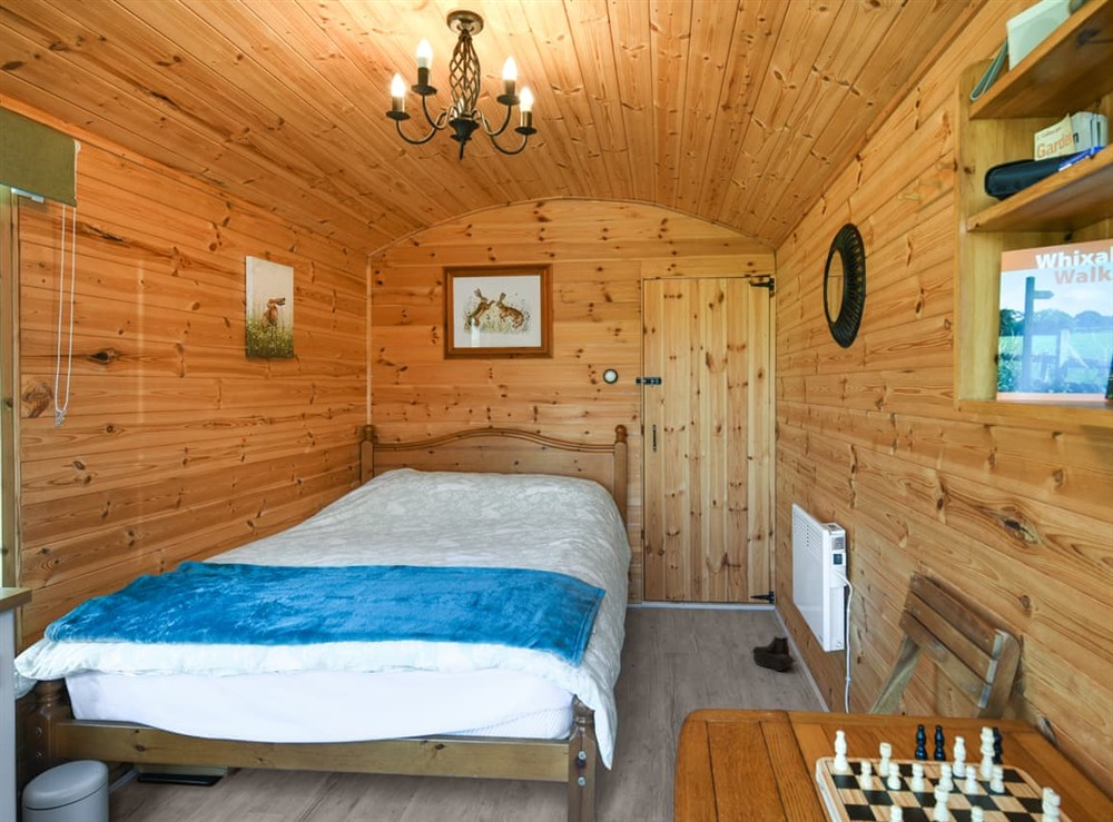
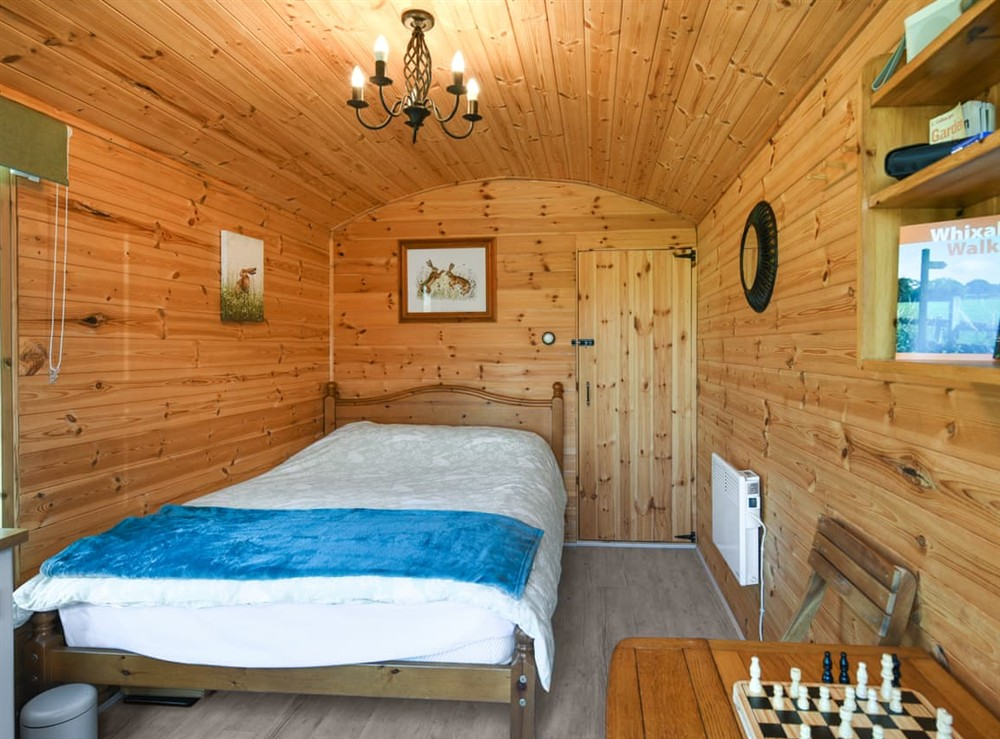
- boots (774, 651)
